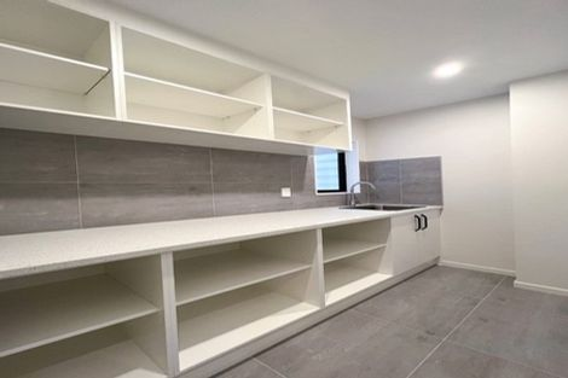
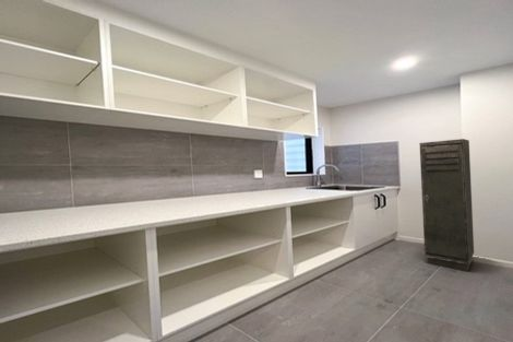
+ storage cabinet (446, 202)
